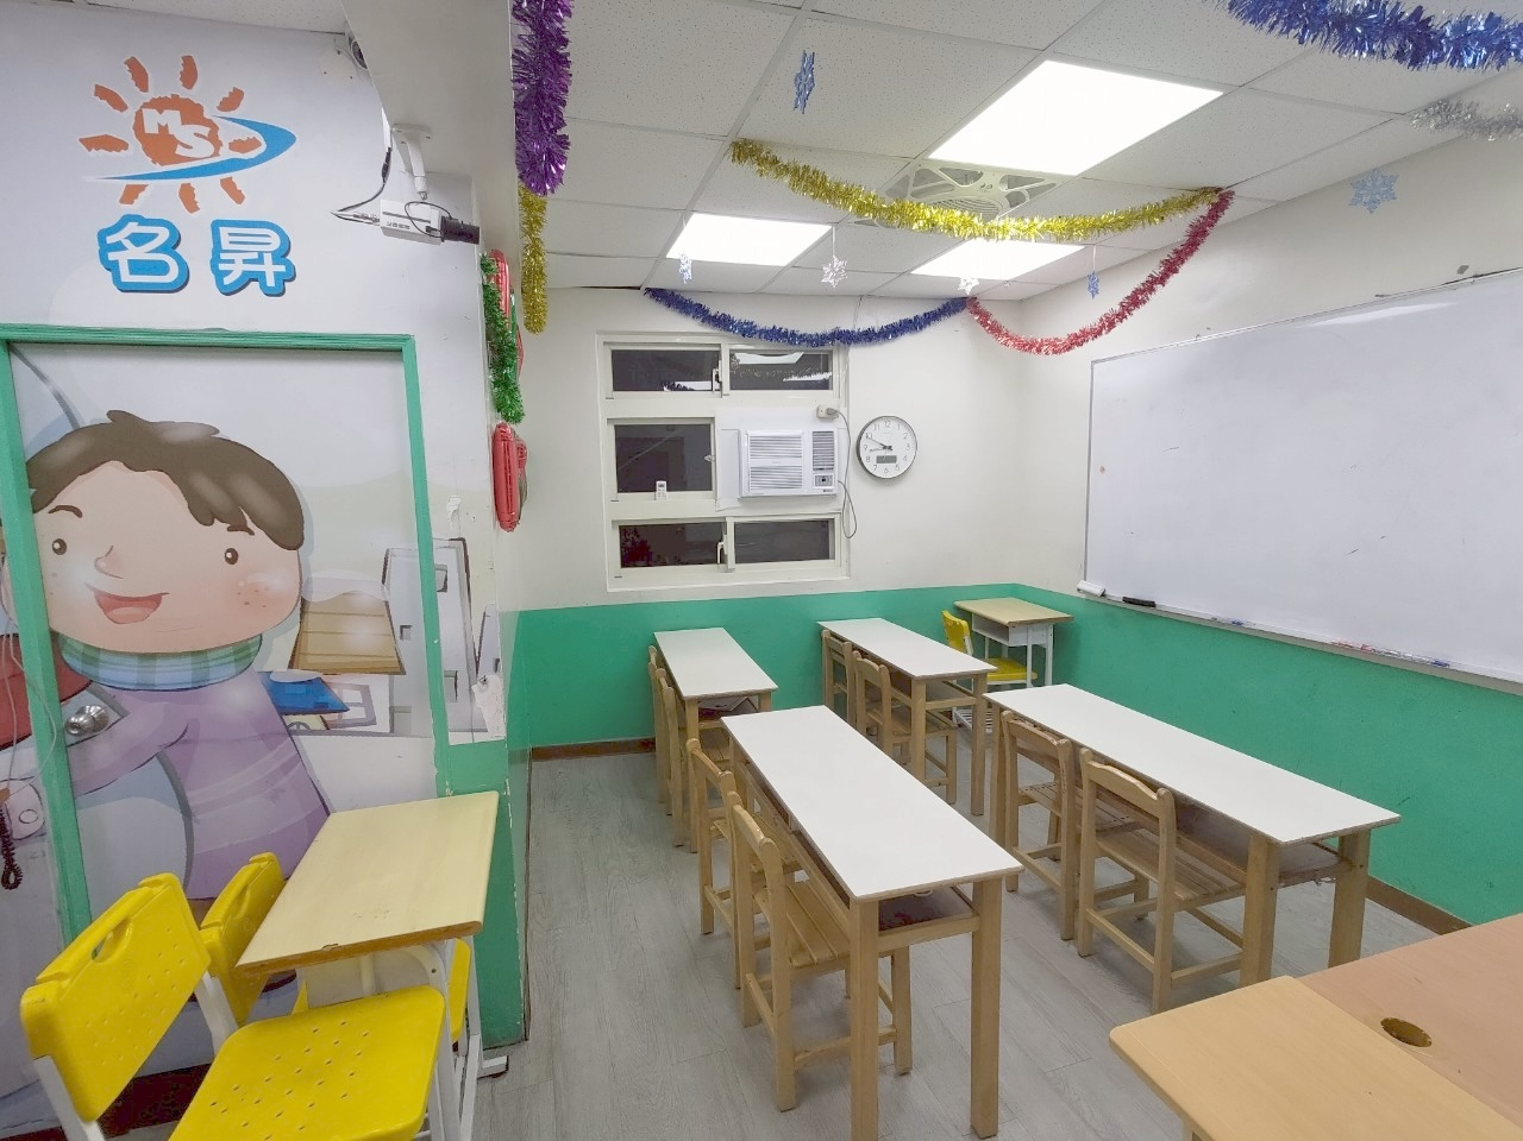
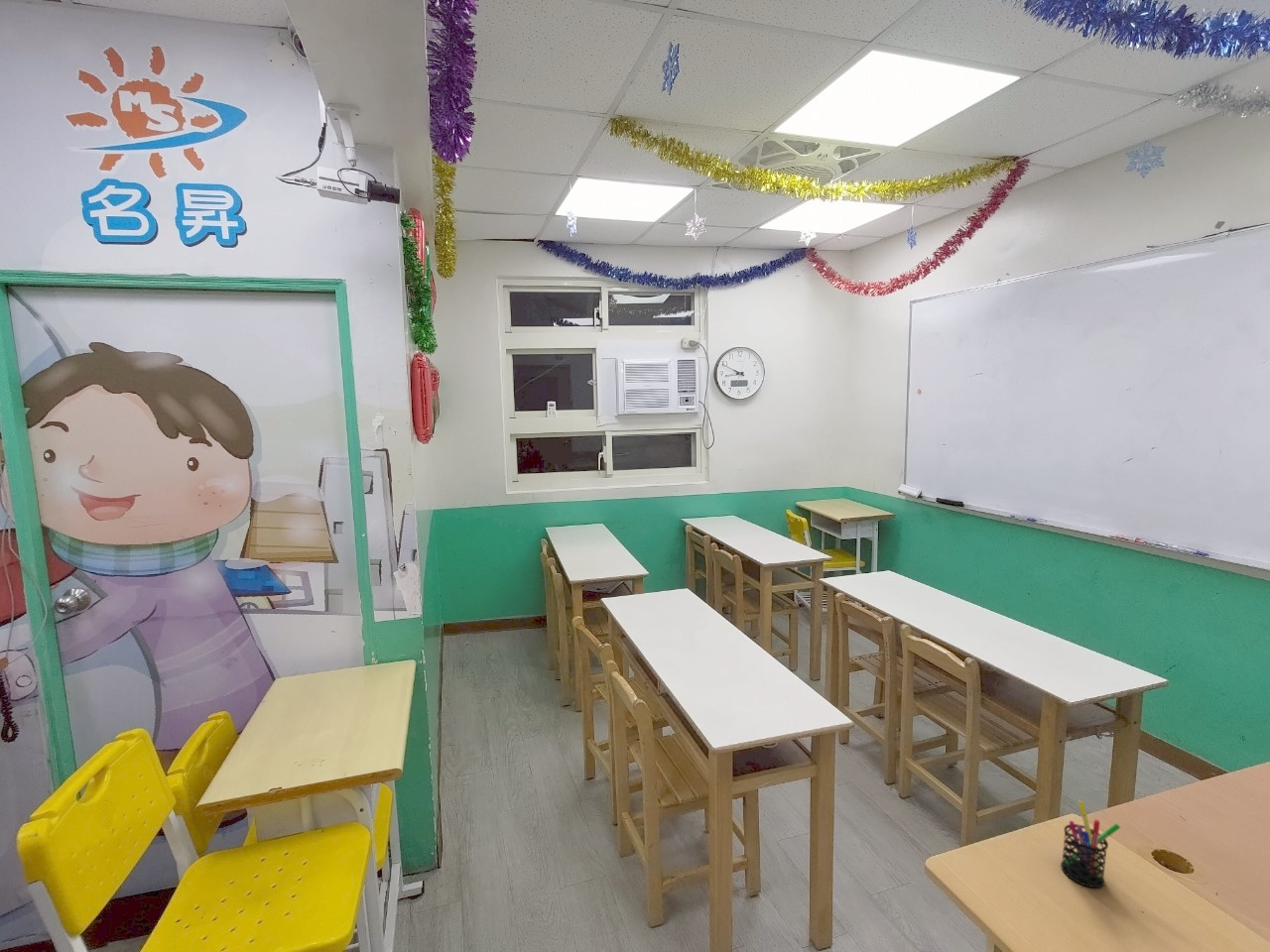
+ pen holder (1090, 843)
